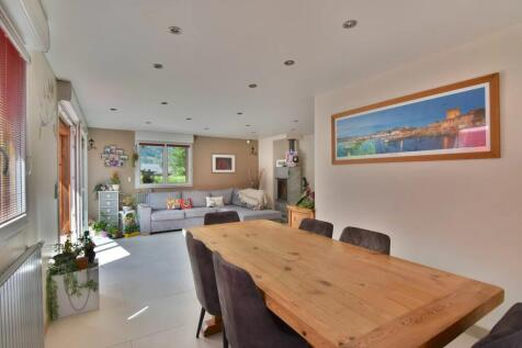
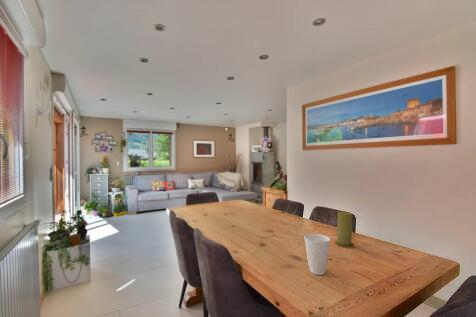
+ candle (344, 228)
+ cup (317, 254)
